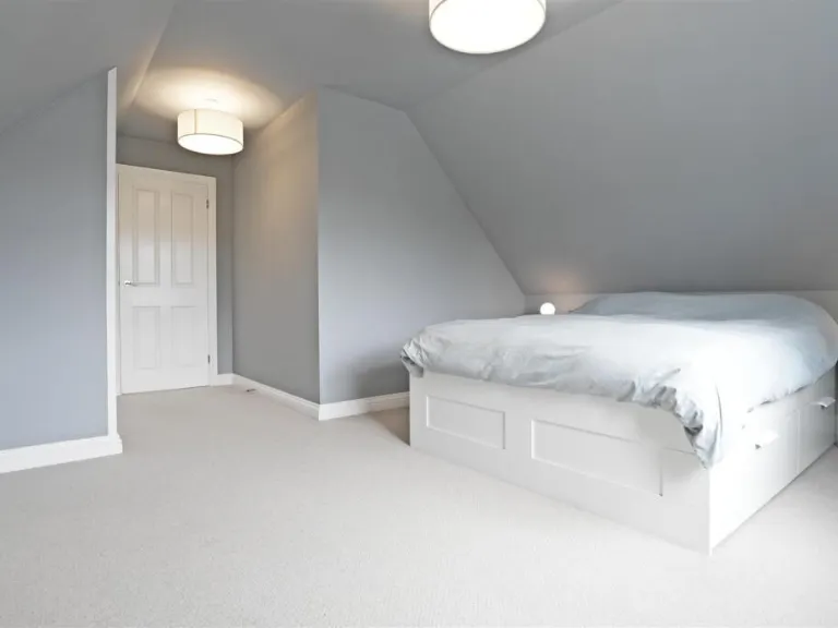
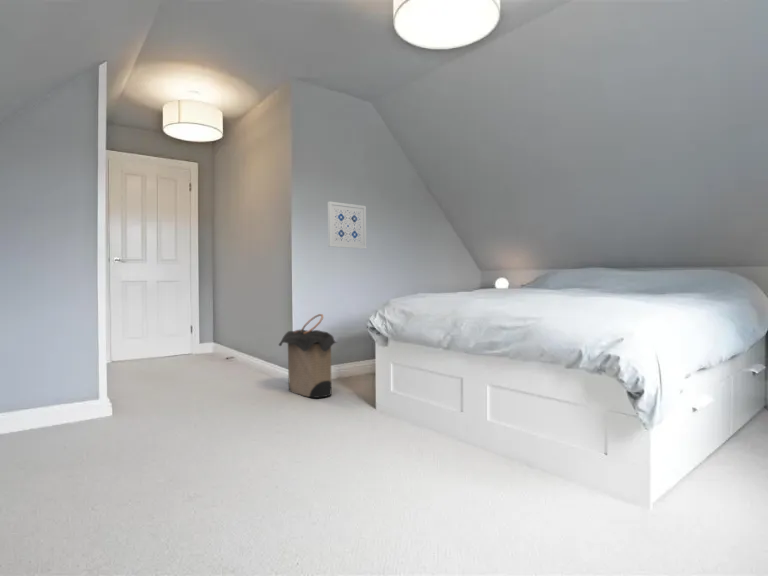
+ laundry hamper (306, 353)
+ wall art (347, 225)
